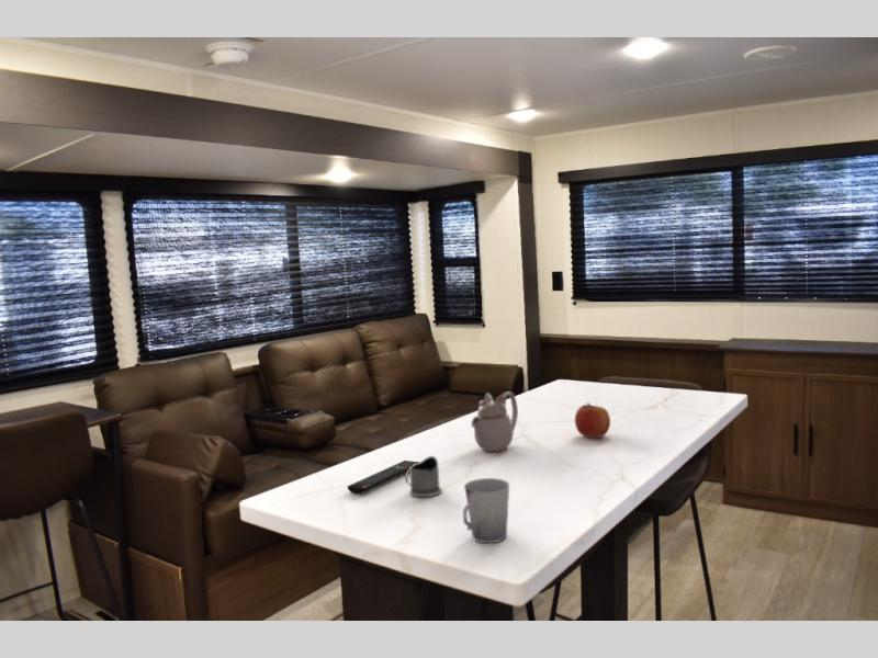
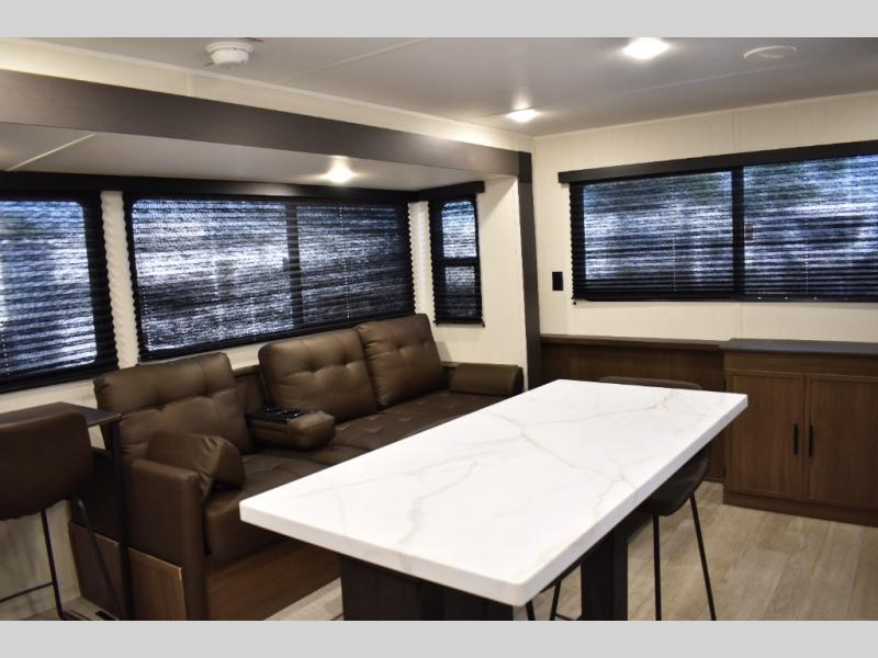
- tea glass holder (420, 477)
- remote control (385, 476)
- teapot (495, 420)
- cup (483, 513)
- fruit (592, 419)
